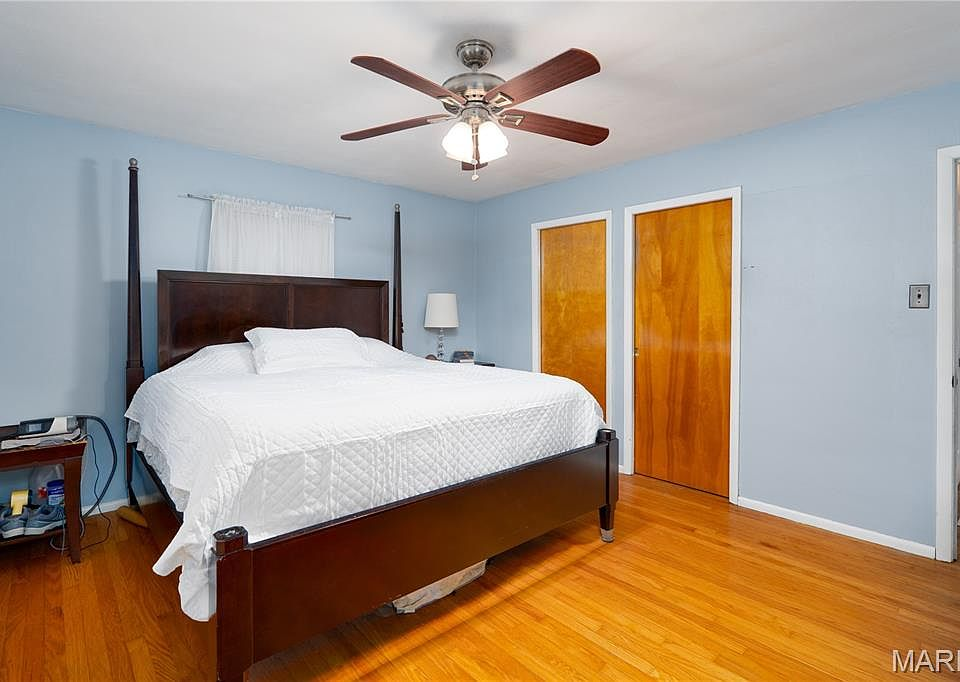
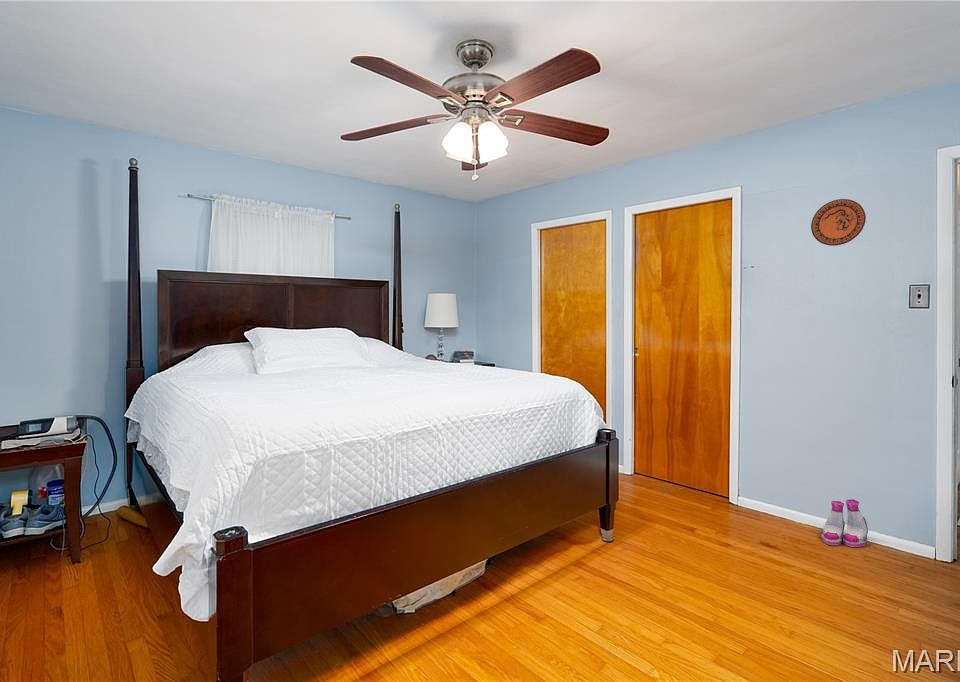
+ boots (843, 520)
+ decorative plate (837, 222)
